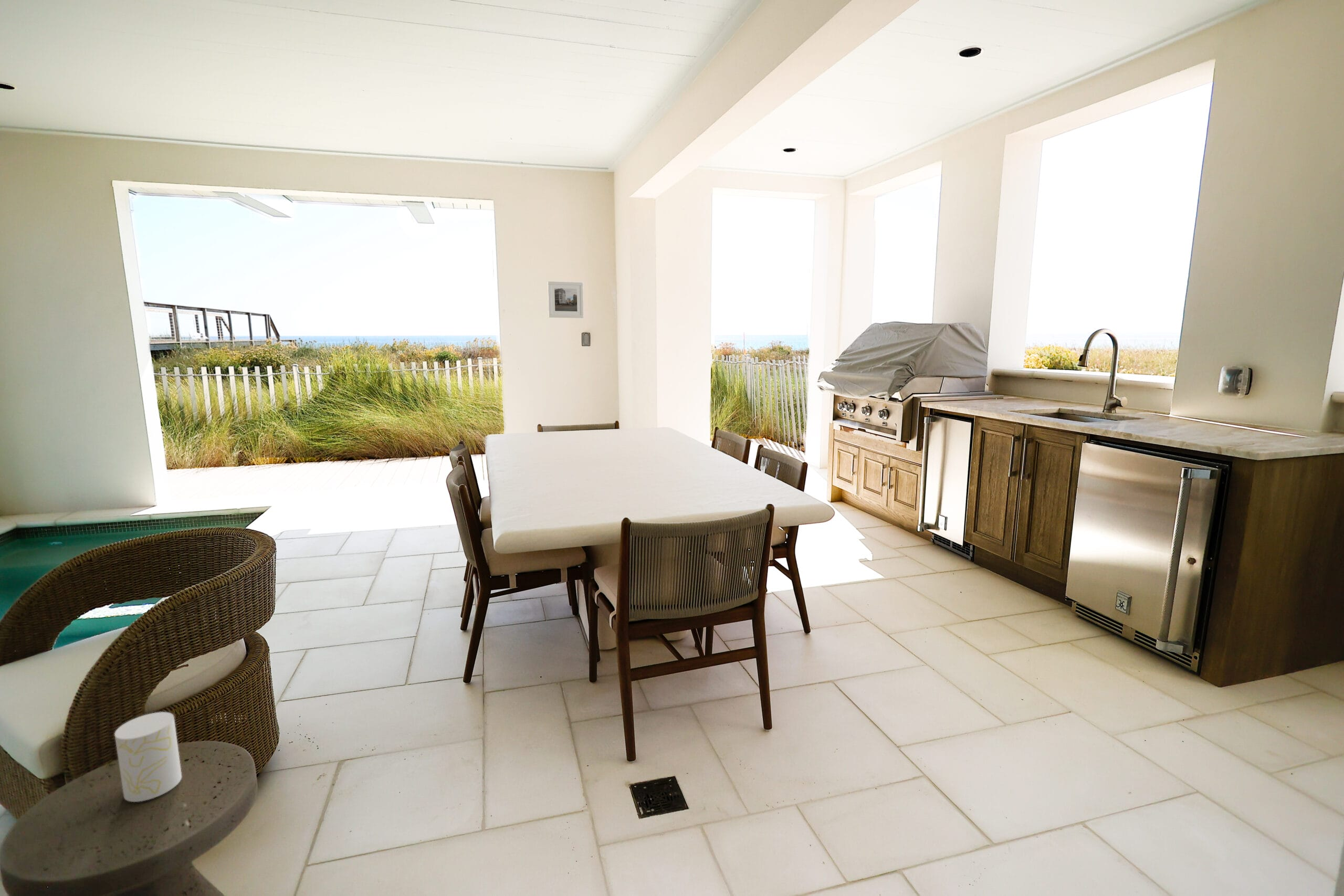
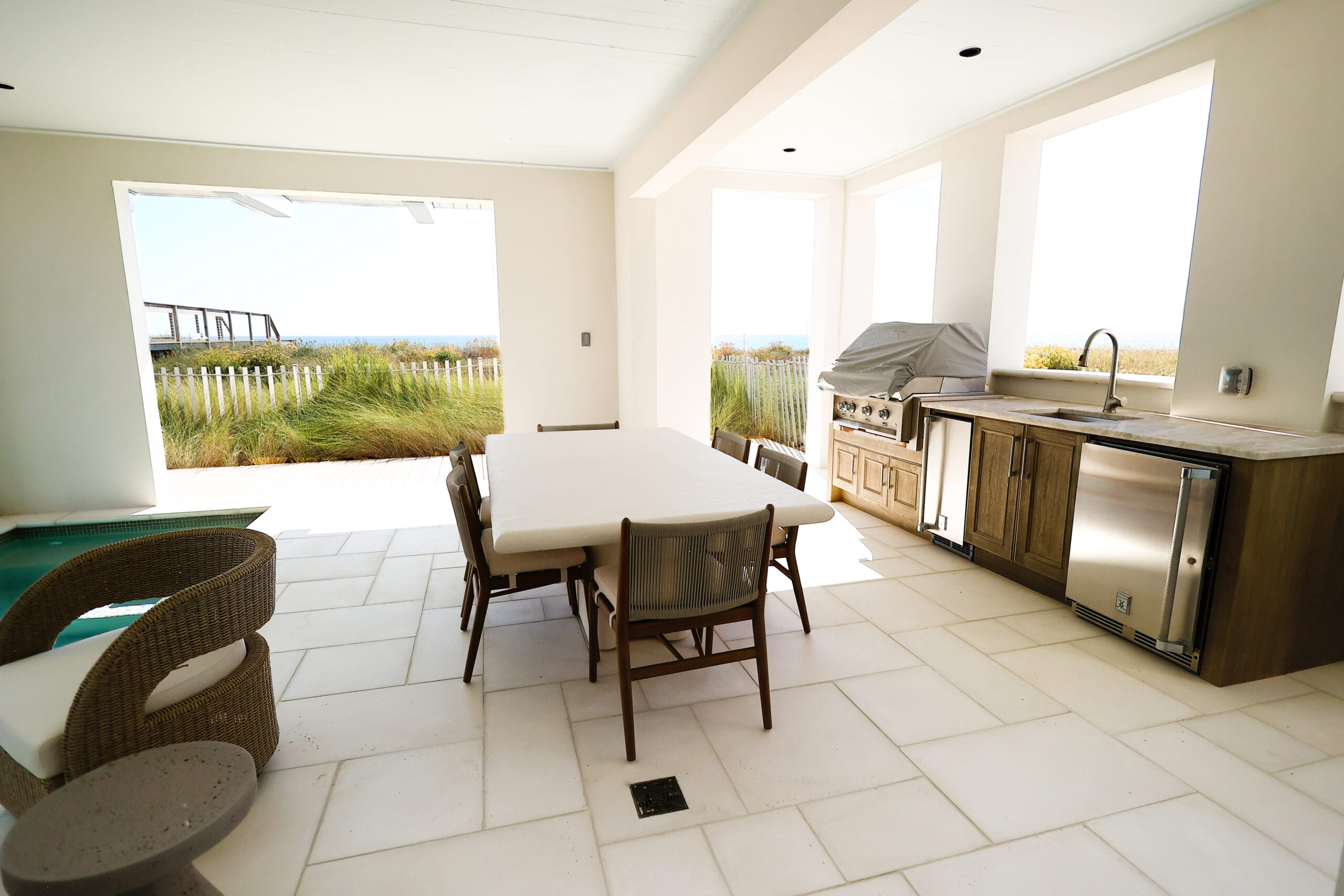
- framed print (565, 300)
- cup (149, 755)
